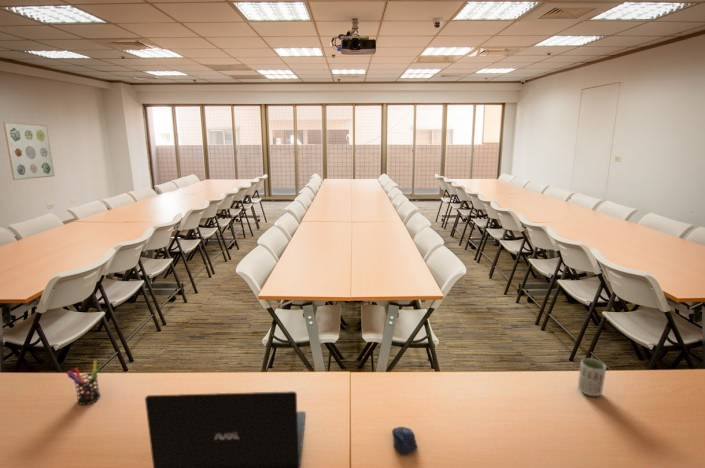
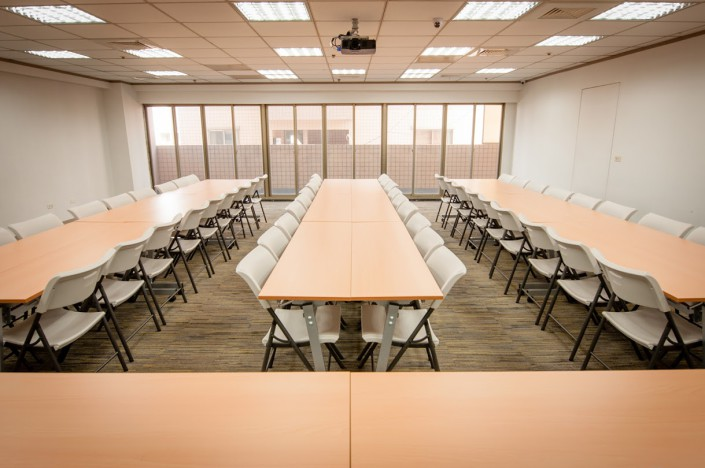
- cup (591, 377)
- wall art (30, 151)
- laptop (235, 406)
- computer mouse (404, 436)
- pen holder (87, 381)
